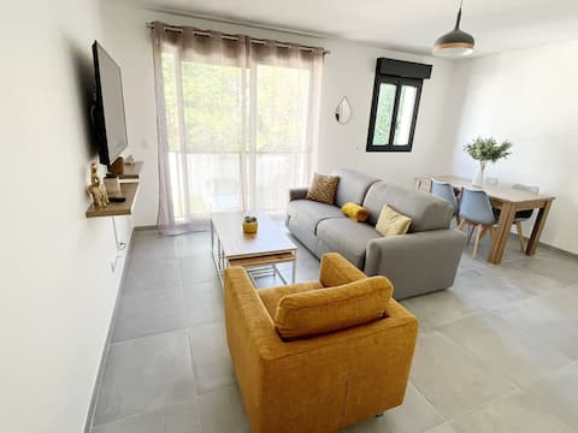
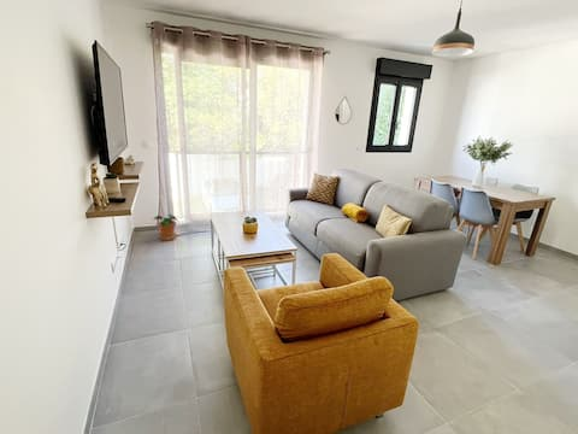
+ potted plant (165, 228)
